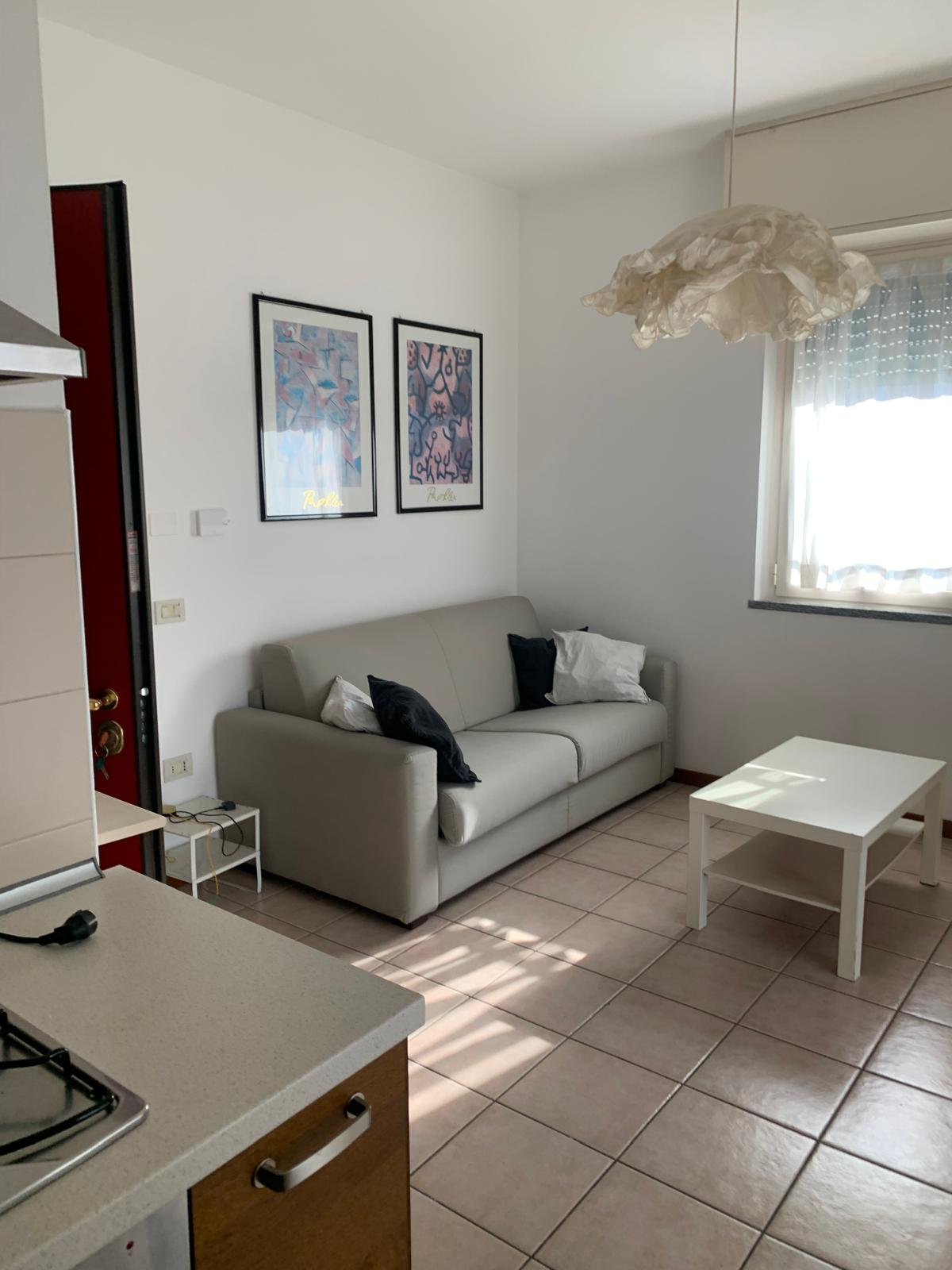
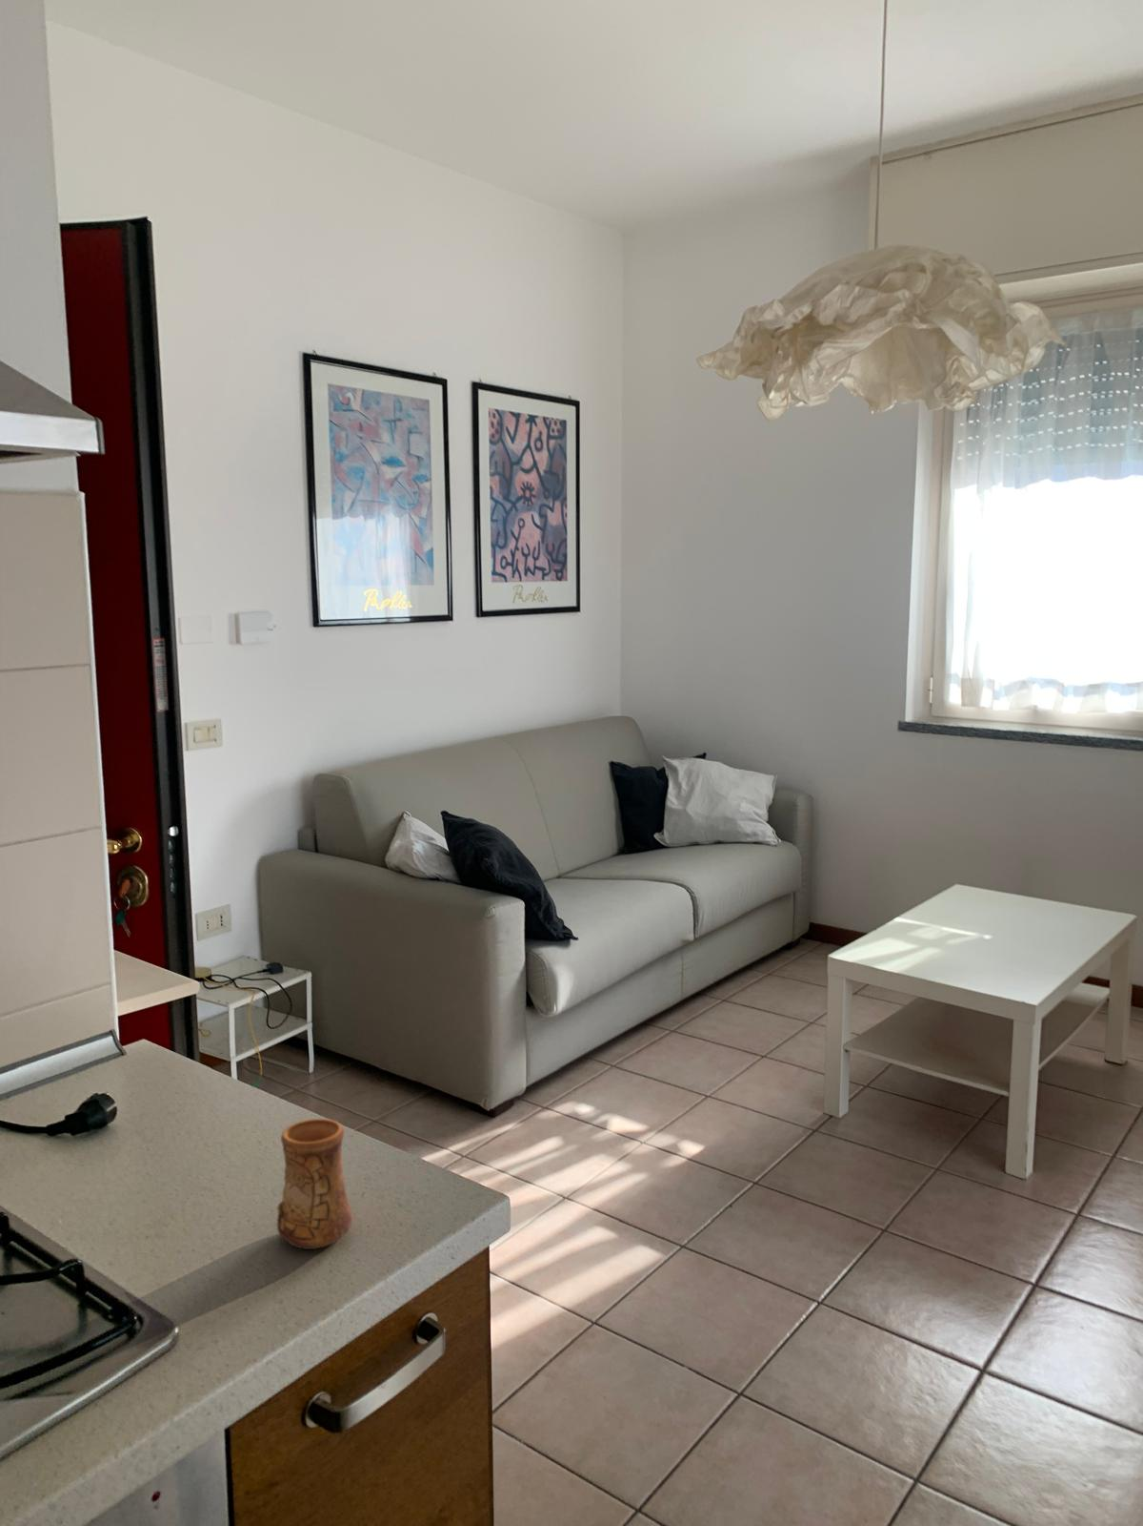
+ cup (313, 1182)
